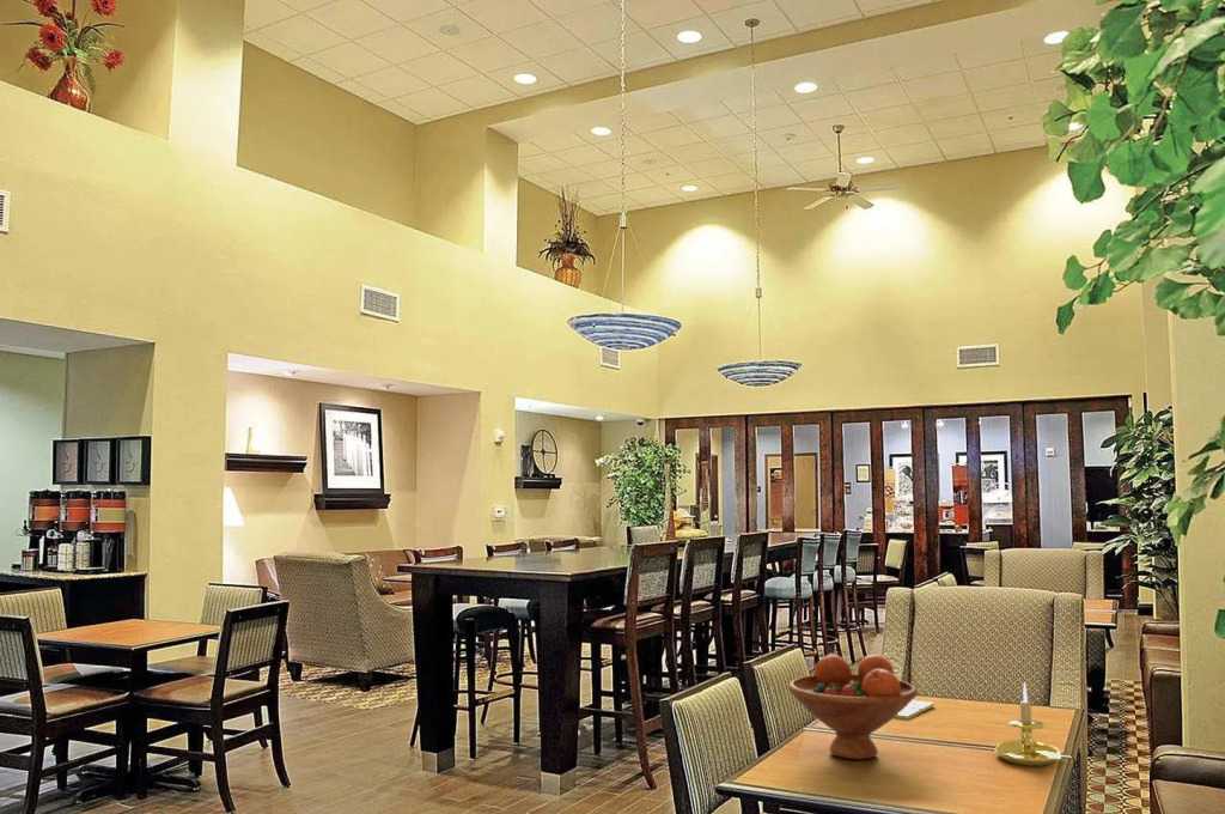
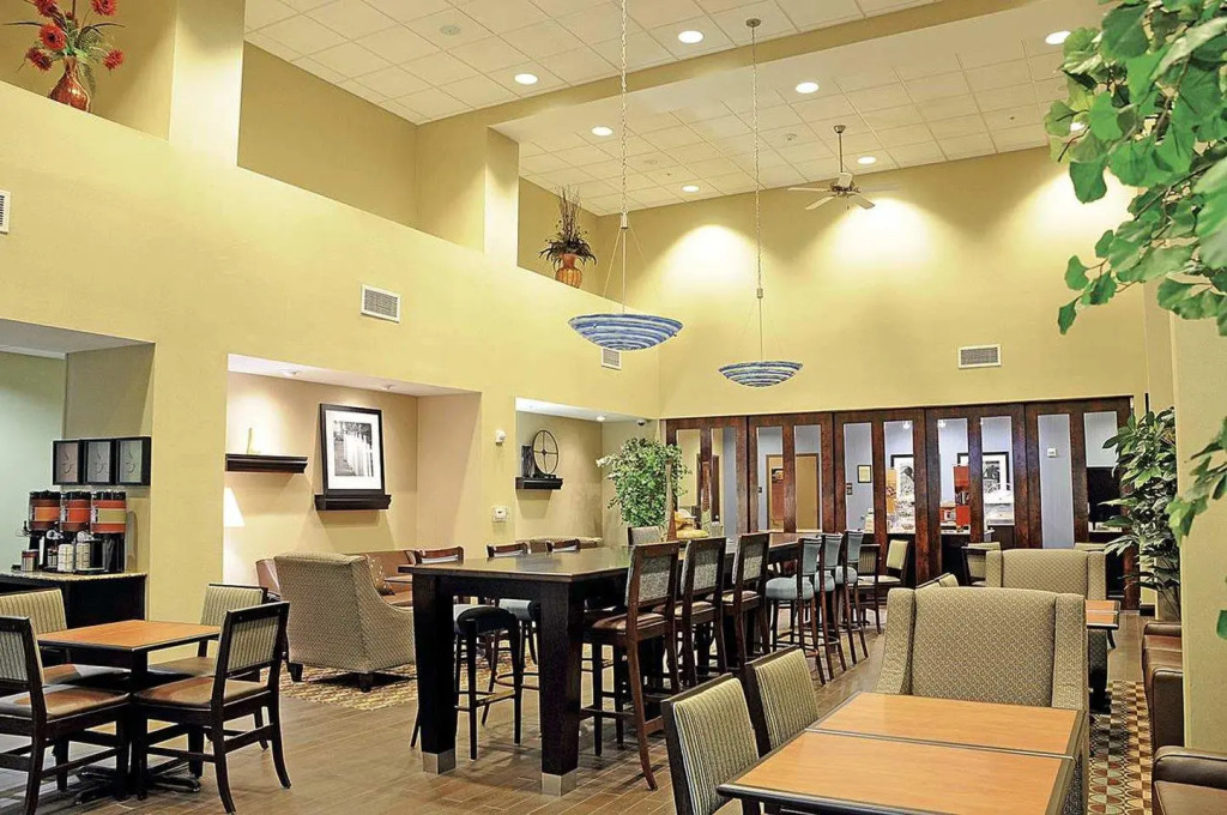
- candle holder (1026, 718)
- fruit bowl (852, 706)
- drink coaster (895, 716)
